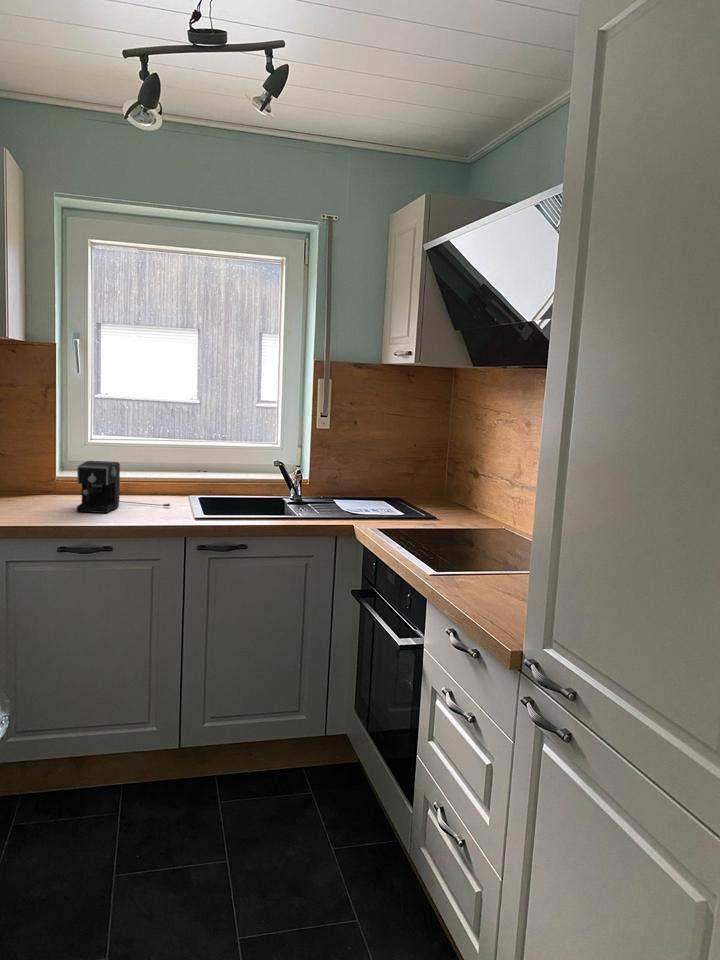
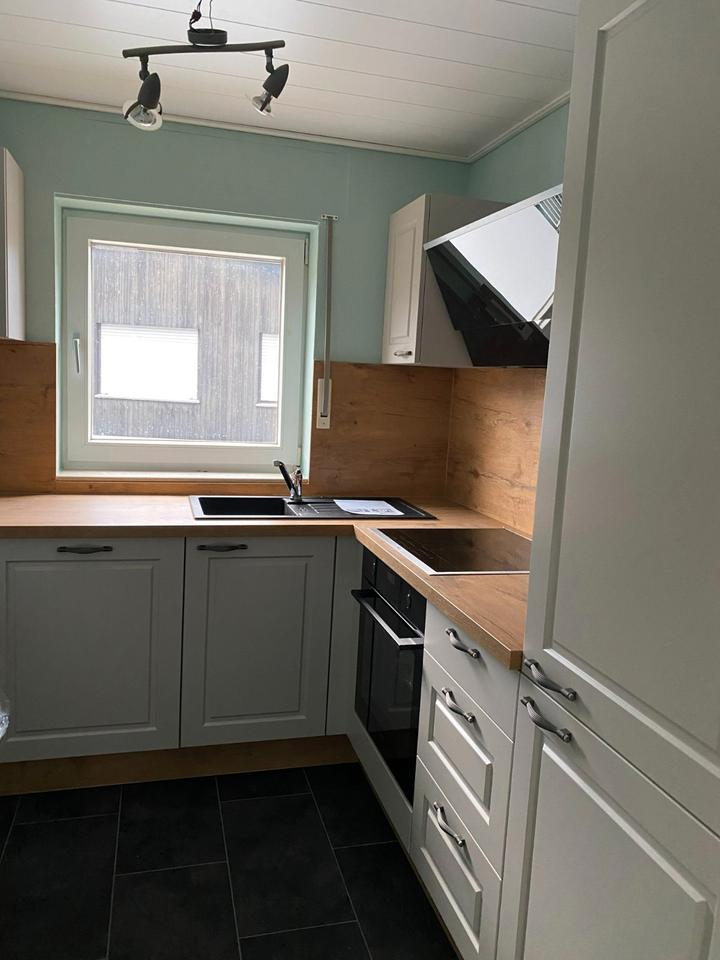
- coffee maker (119, 487)
